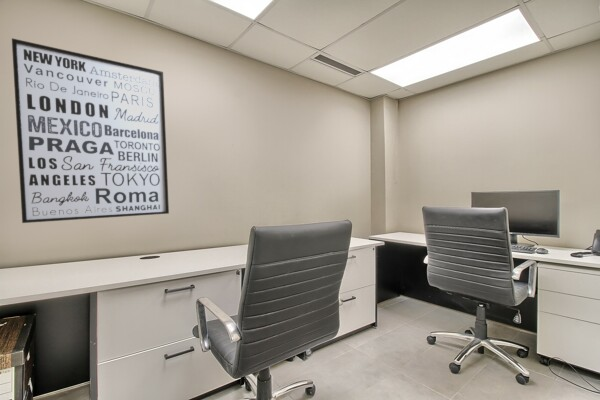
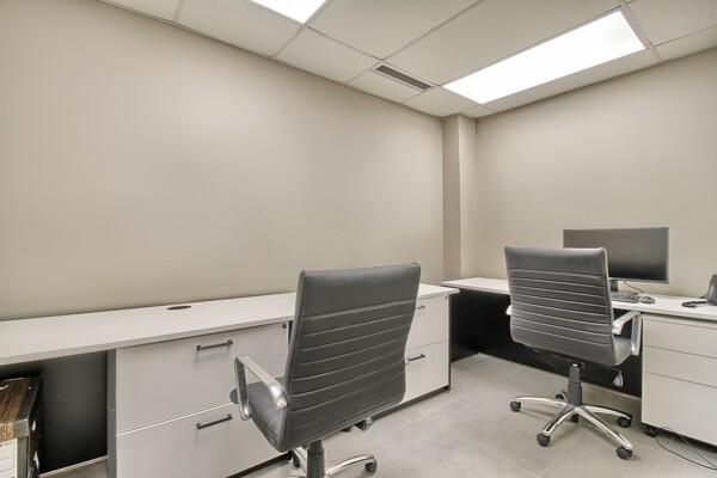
- wall art (101, 138)
